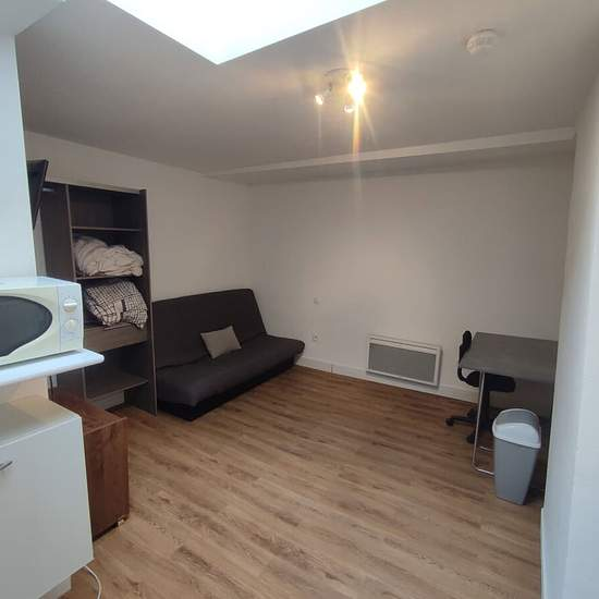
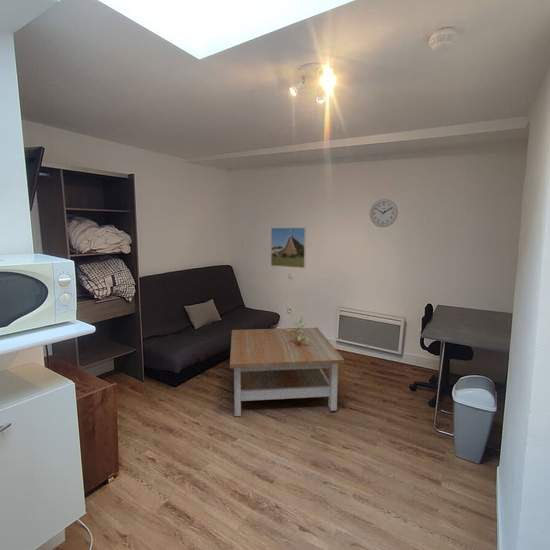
+ wall clock (383, 213)
+ potted plant (300, 330)
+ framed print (287, 247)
+ coffee table (280, 367)
